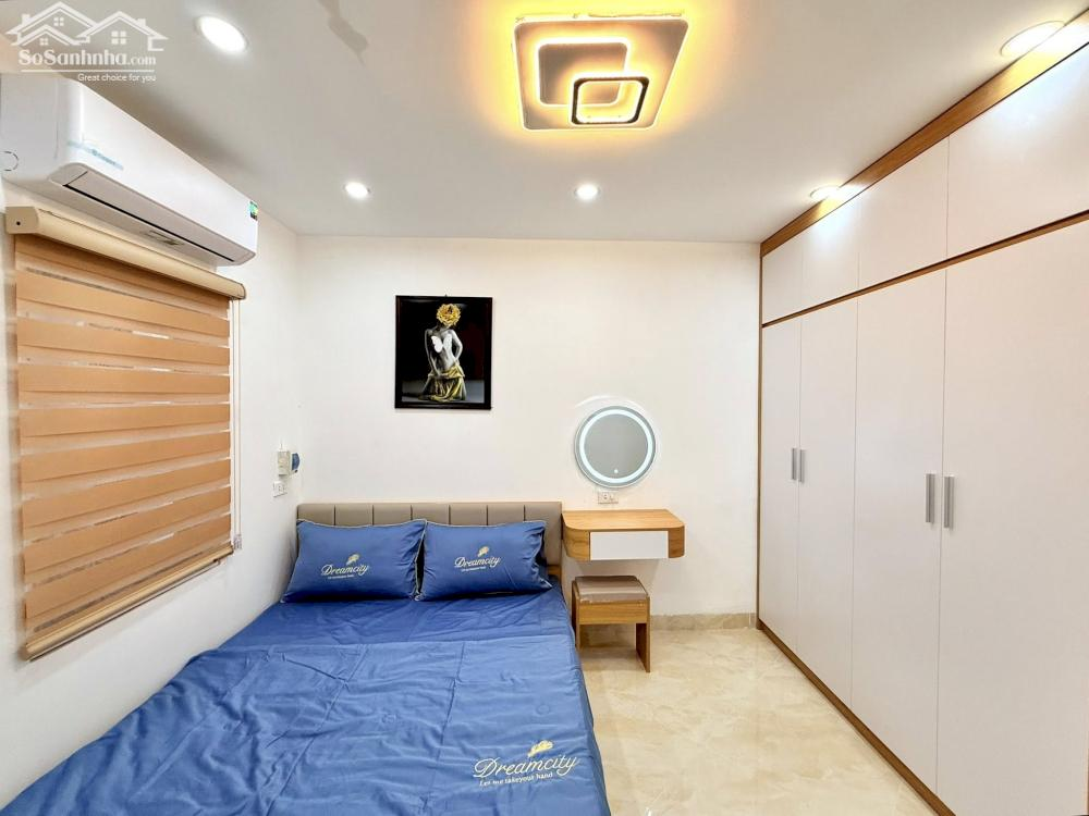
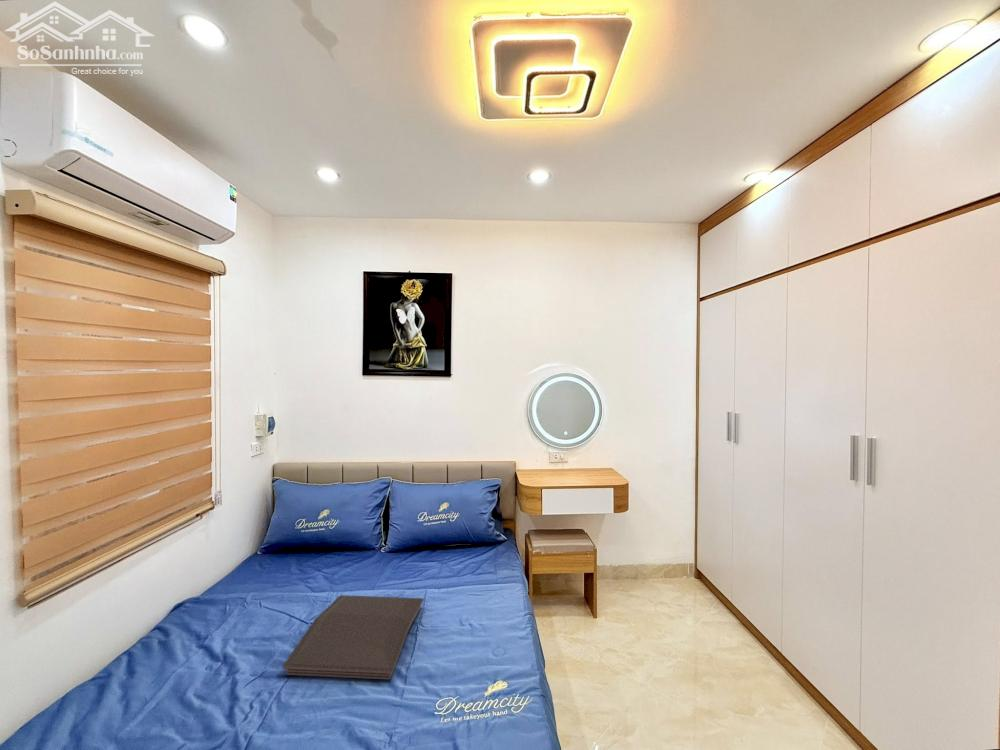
+ serving tray (362, 625)
